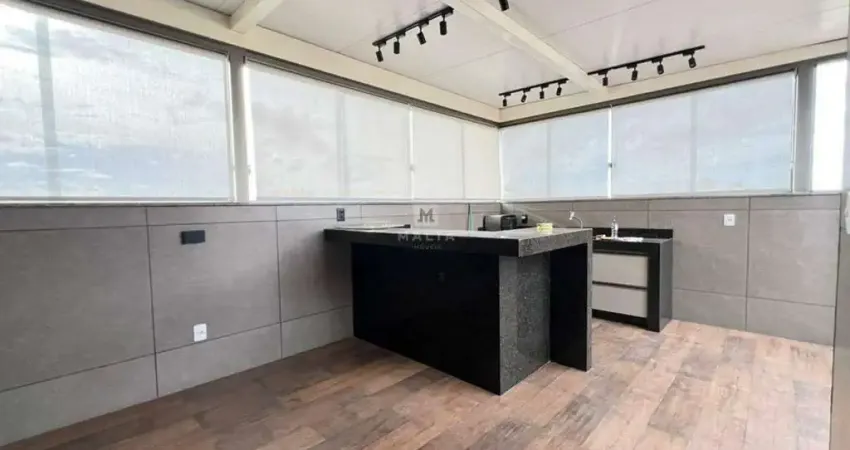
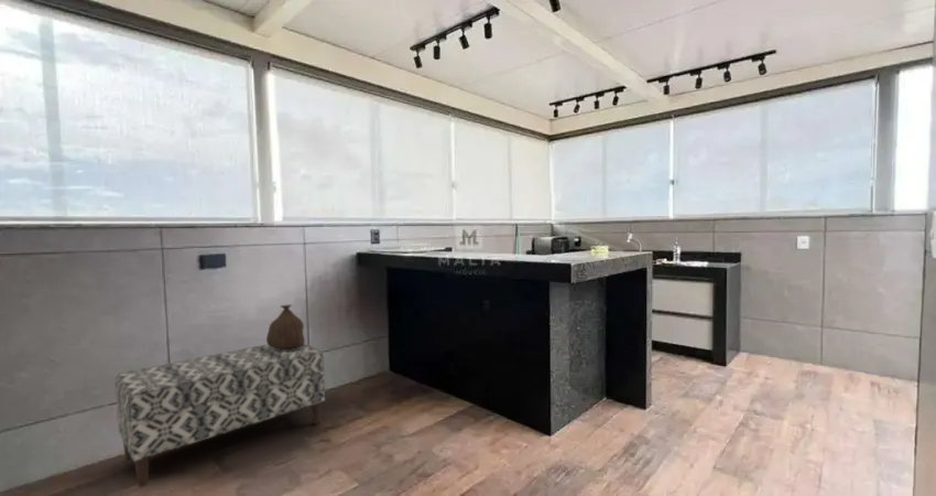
+ bag (286, 326)
+ bench (228, 400)
